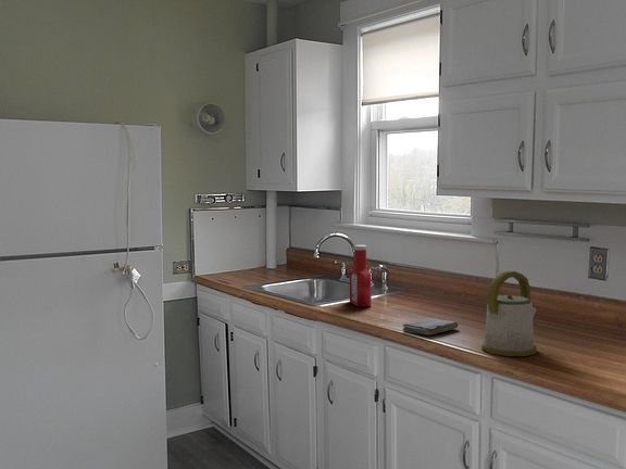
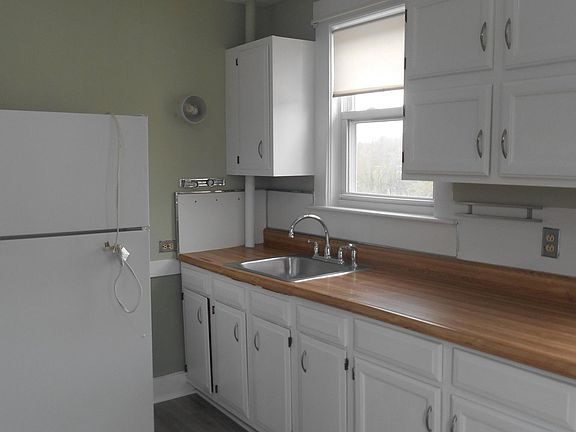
- washcloth (429, 325)
- kettle (513, 309)
- soap bottle (360, 275)
